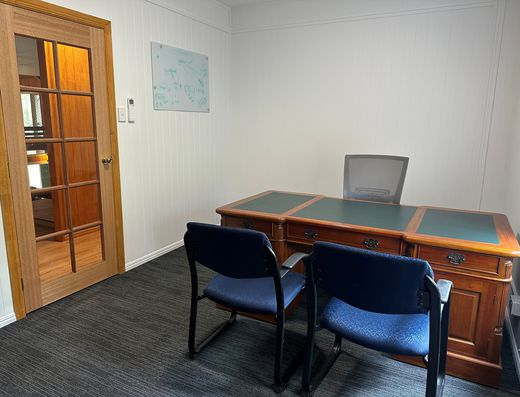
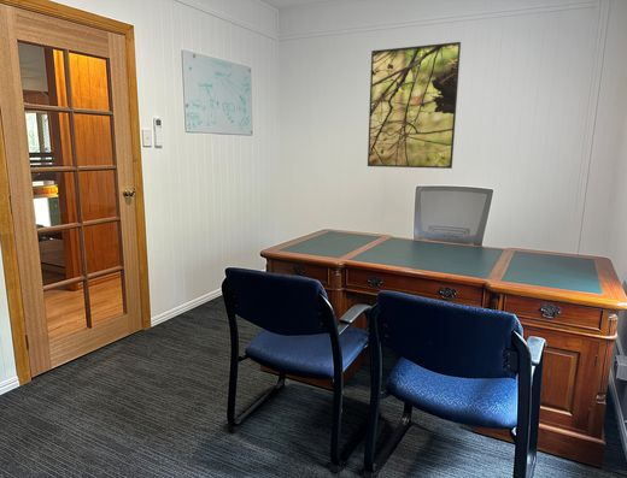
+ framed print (410, 108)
